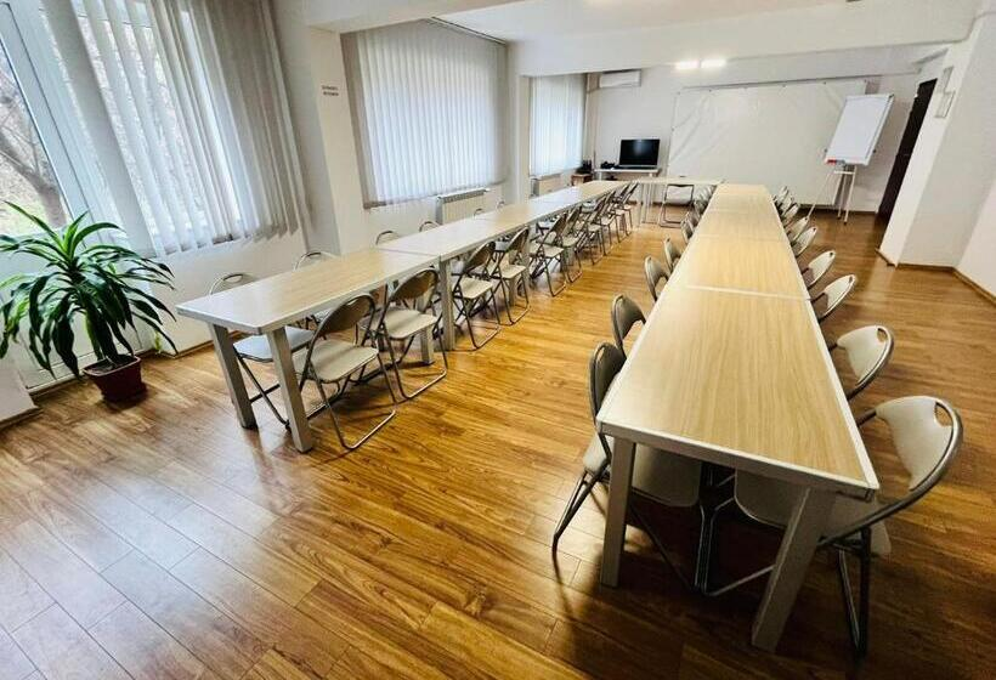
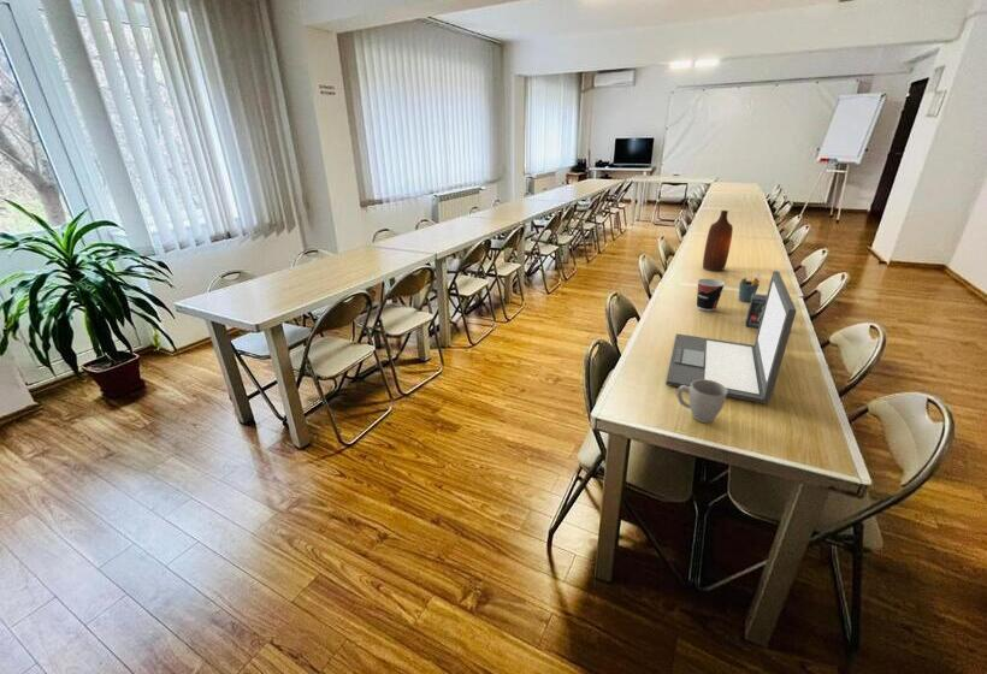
+ small box (762, 312)
+ bottle (719, 240)
+ pen holder (749, 286)
+ laptop (723, 341)
+ mug (699, 401)
+ cup (708, 295)
